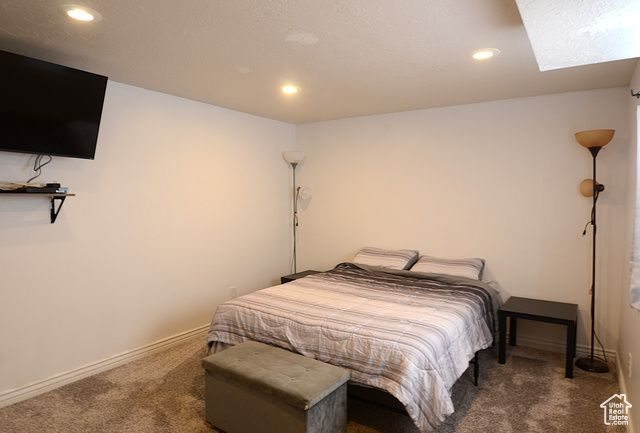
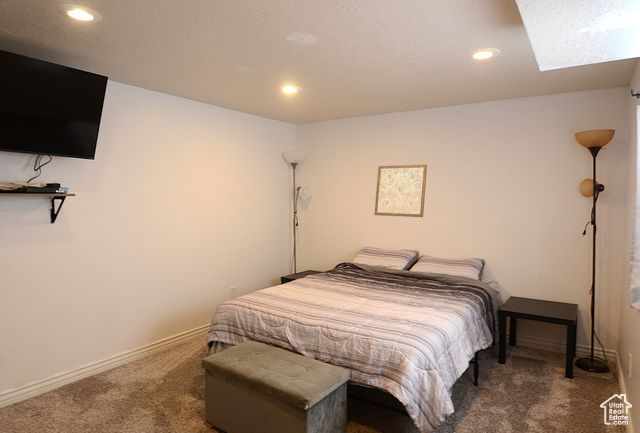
+ wall art (400, 192)
